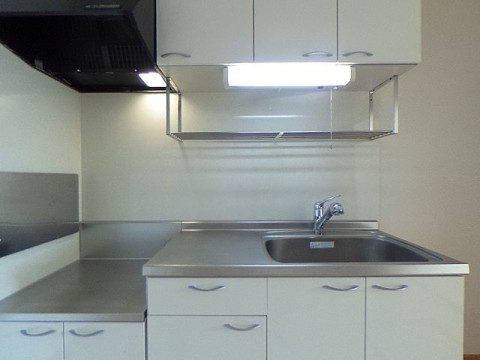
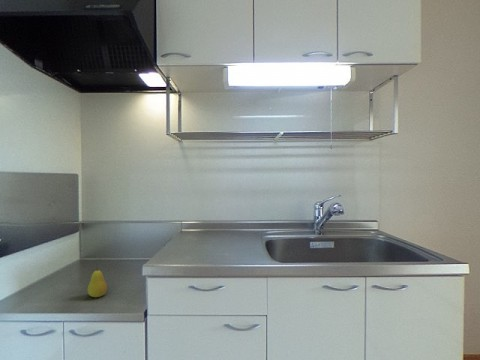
+ fruit (97, 281)
